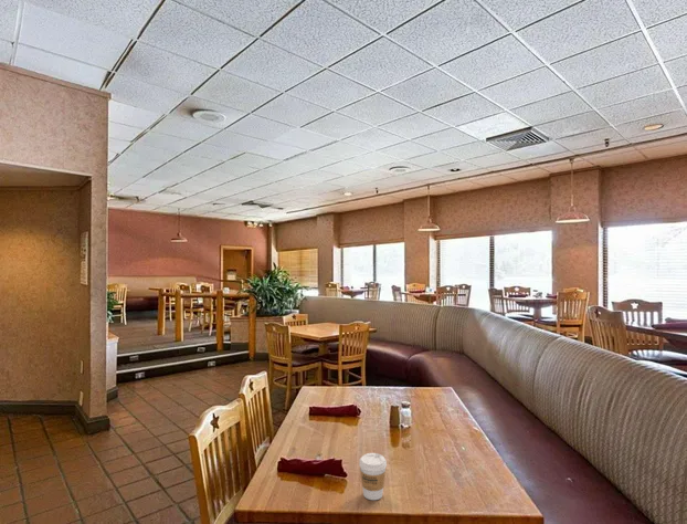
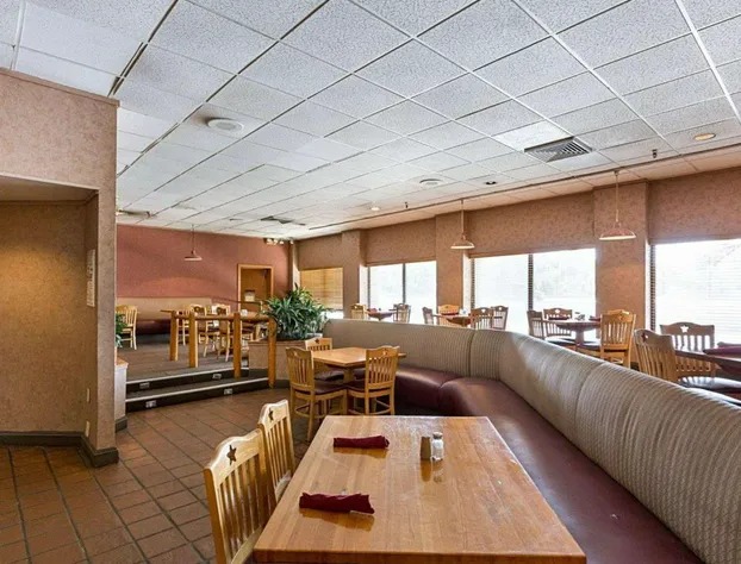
- coffee cup (372, 475)
